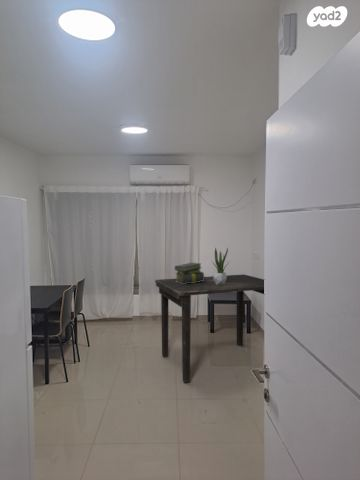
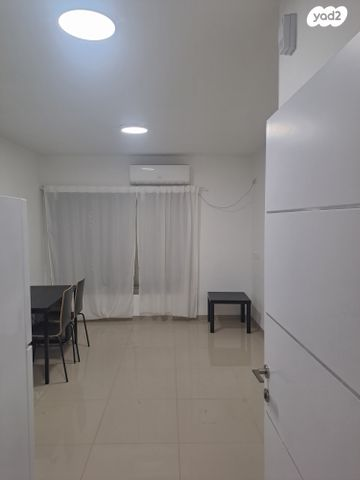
- stack of books (189, 272)
- dining table (237, 321)
- potted plant (219, 265)
